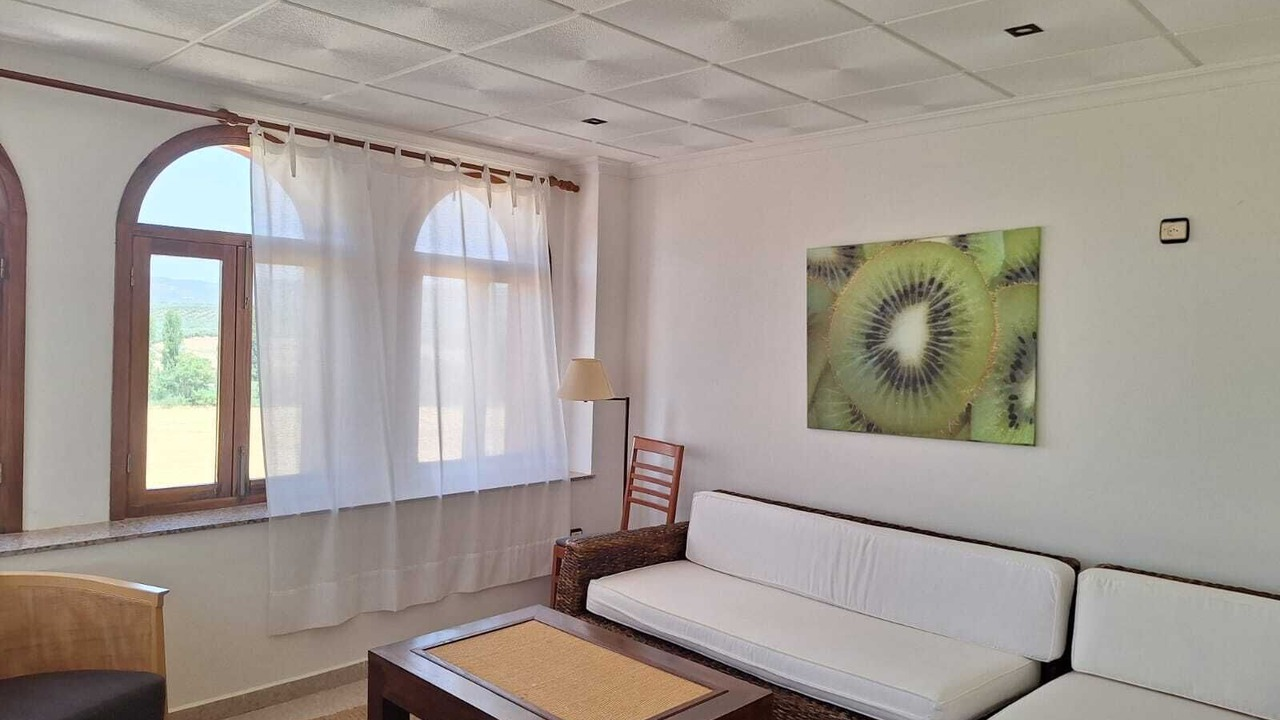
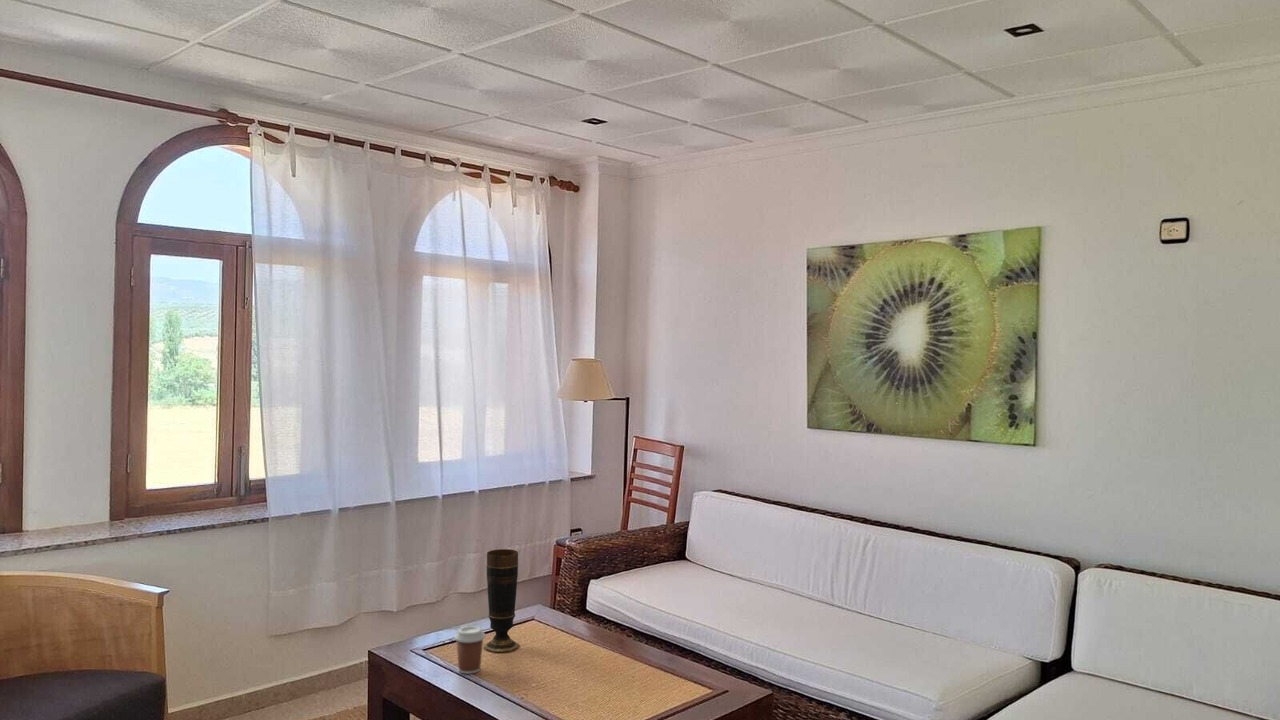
+ coffee cup (469, 649)
+ vase (502, 599)
